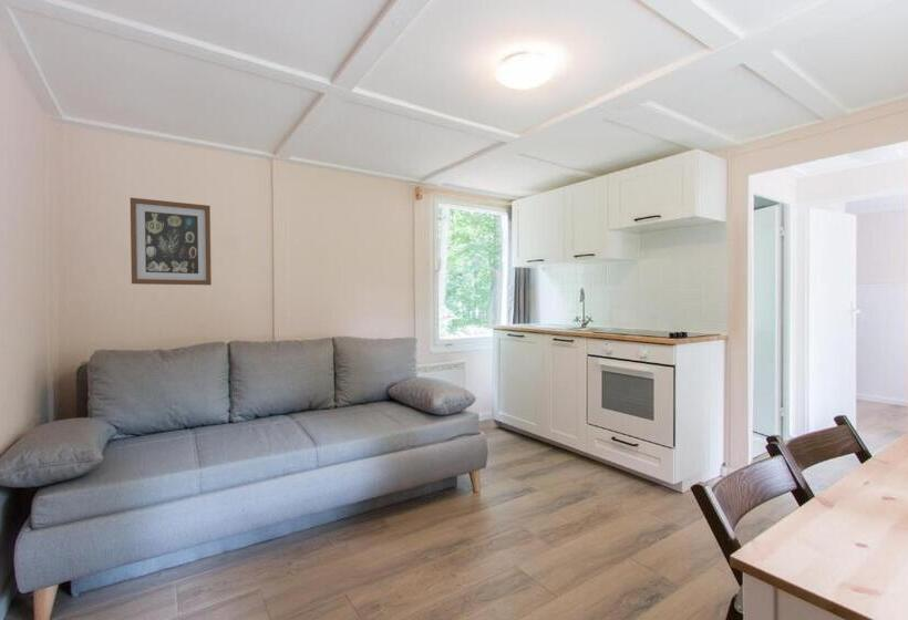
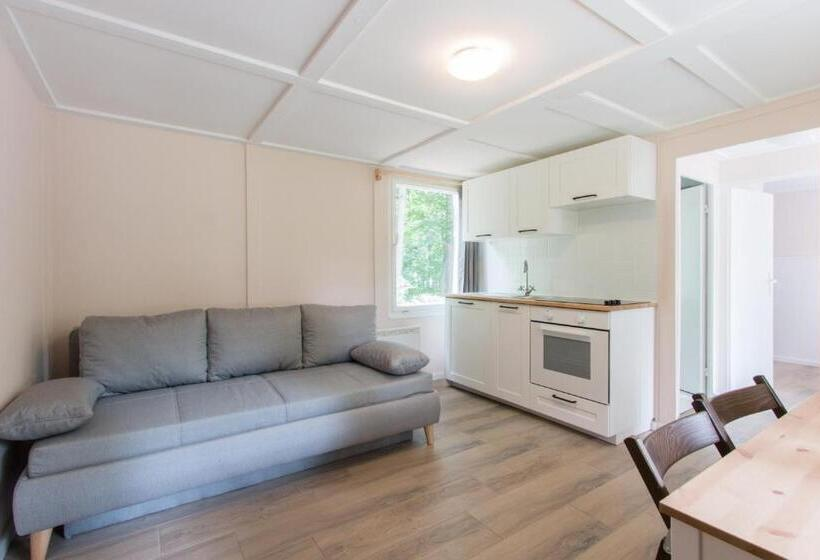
- wall art (172, 242)
